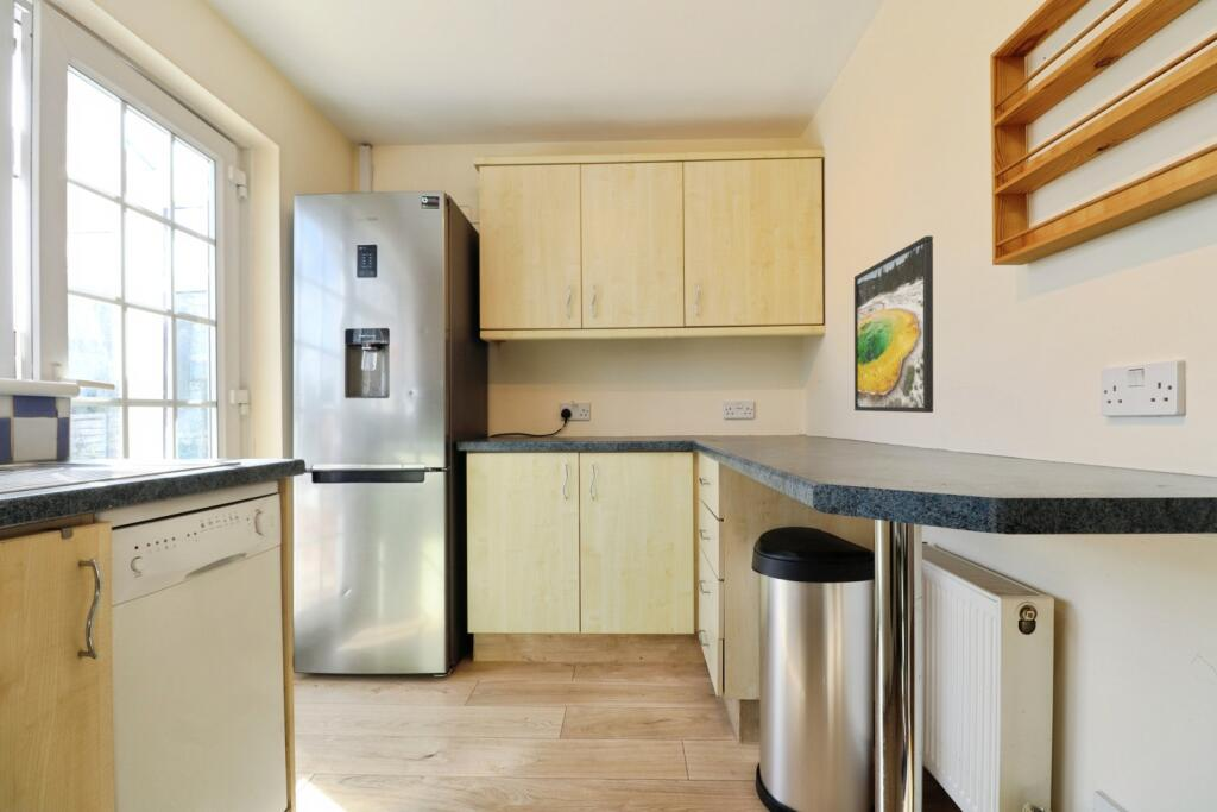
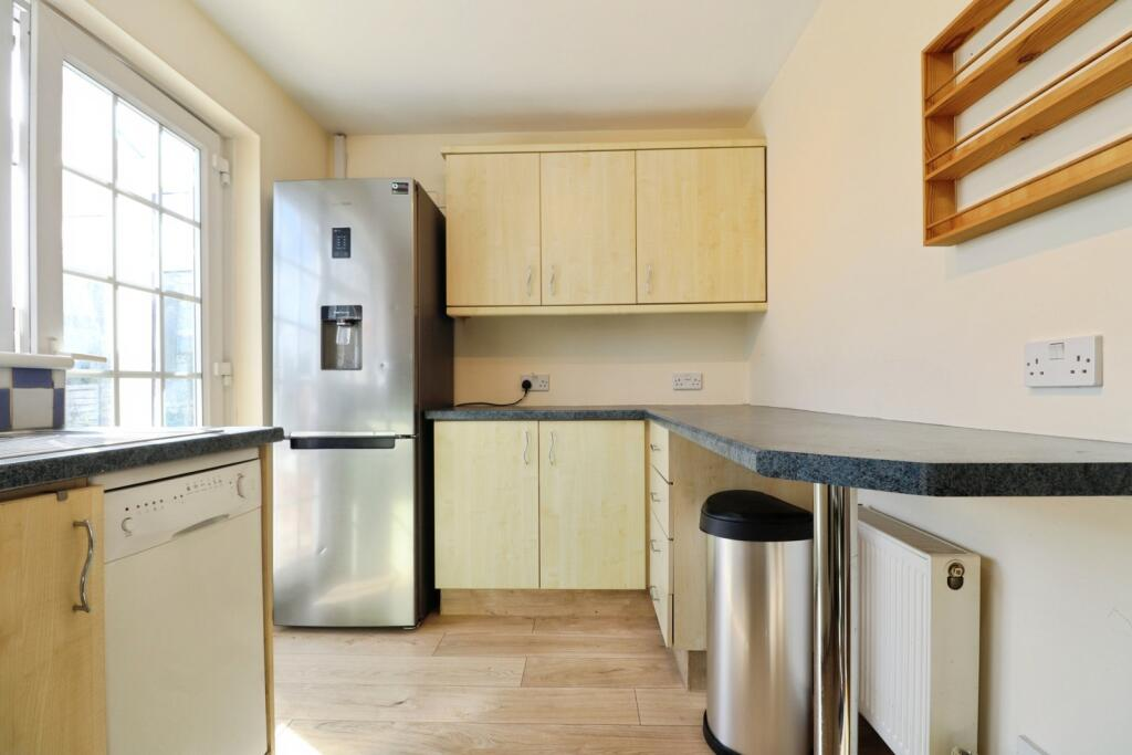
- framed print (888, 334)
